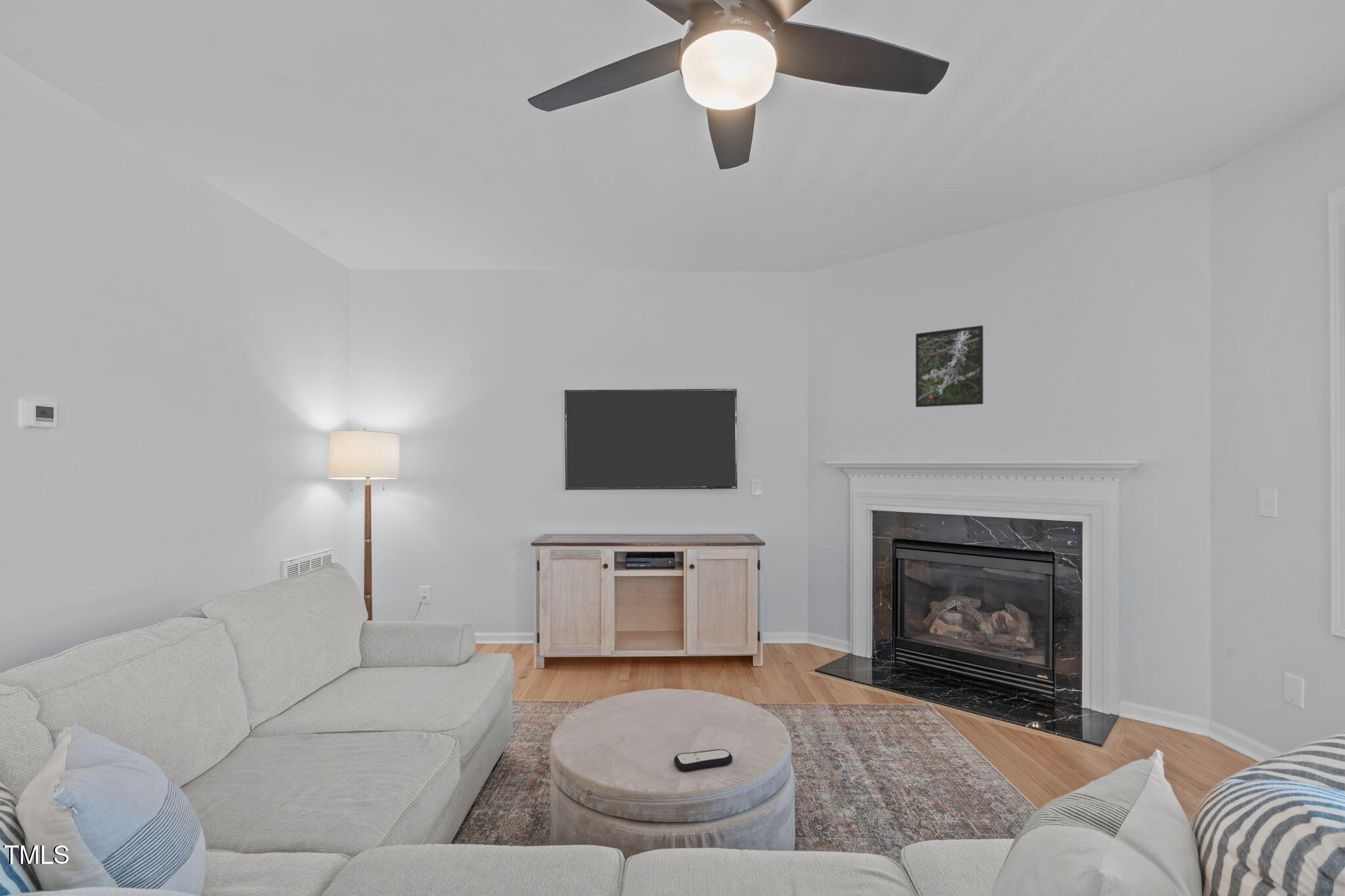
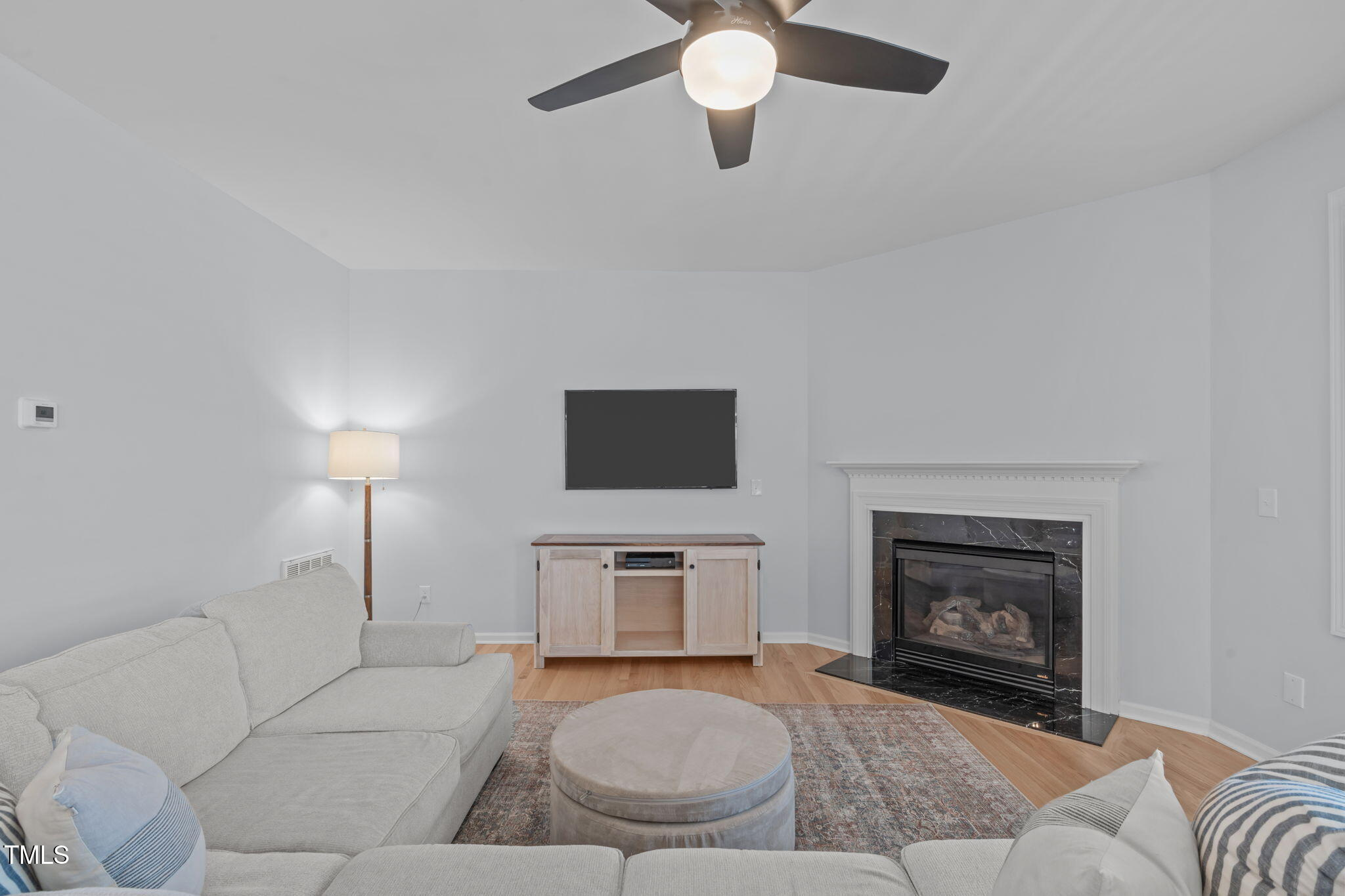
- remote control (703, 759)
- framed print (948, 368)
